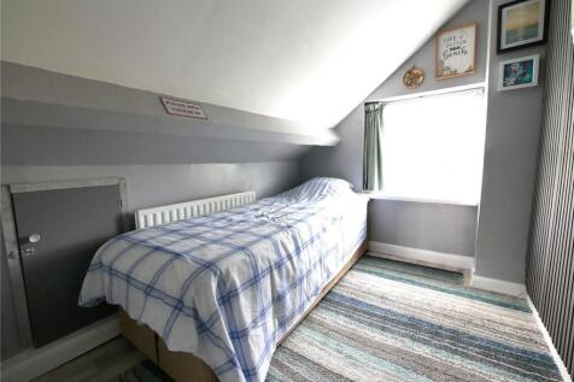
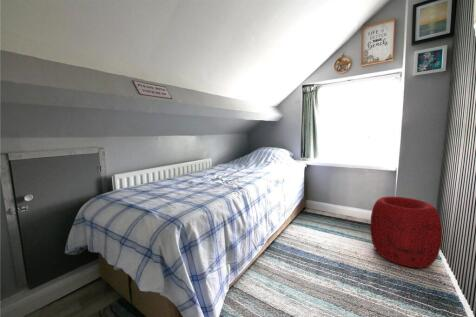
+ pouf (402, 228)
